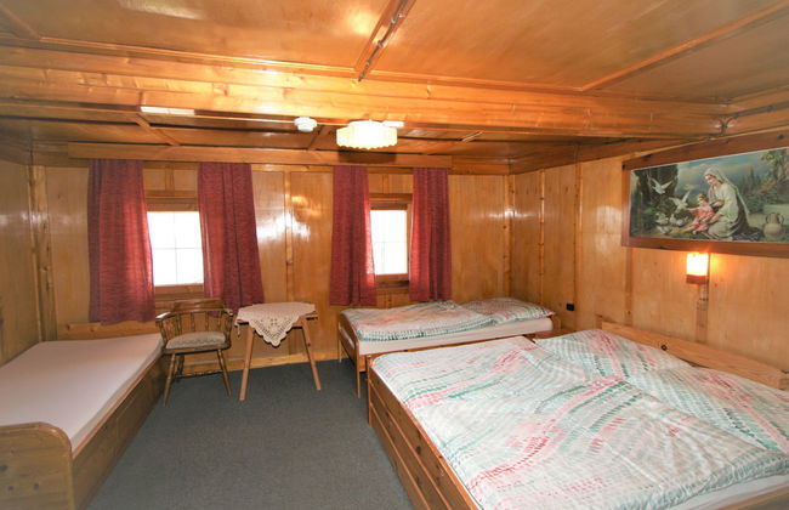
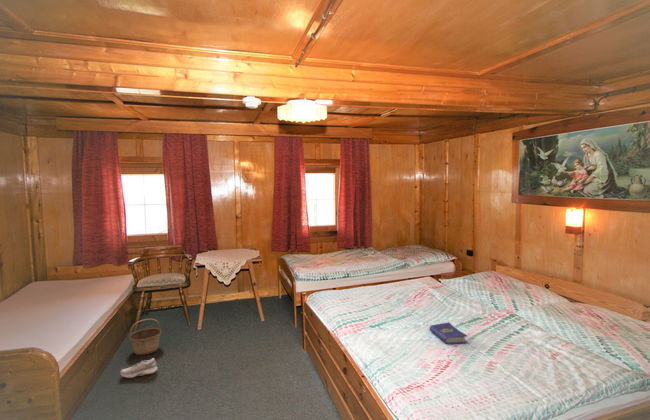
+ shoe (139, 367)
+ basket (145, 334)
+ hardcover book (447, 333)
